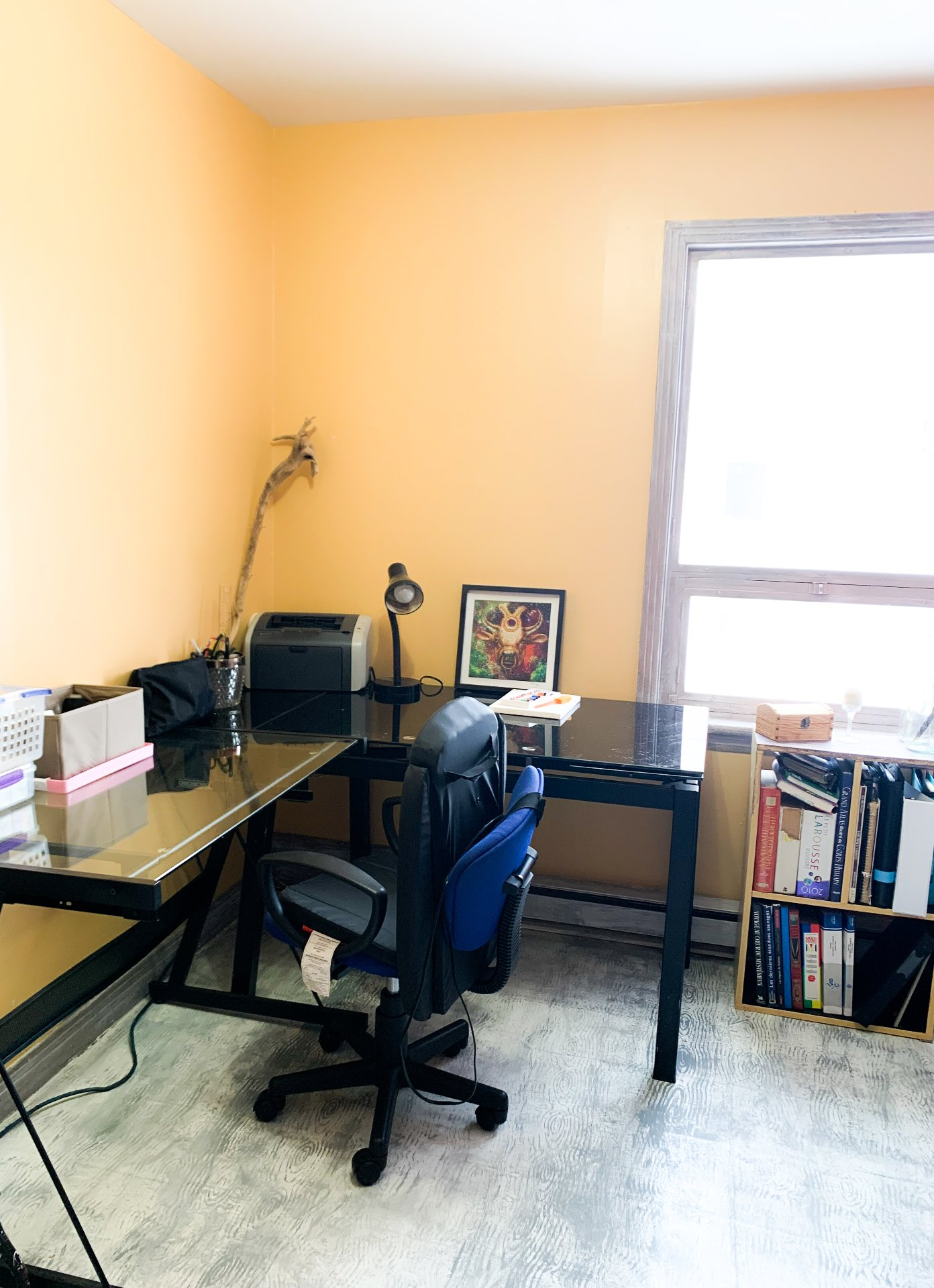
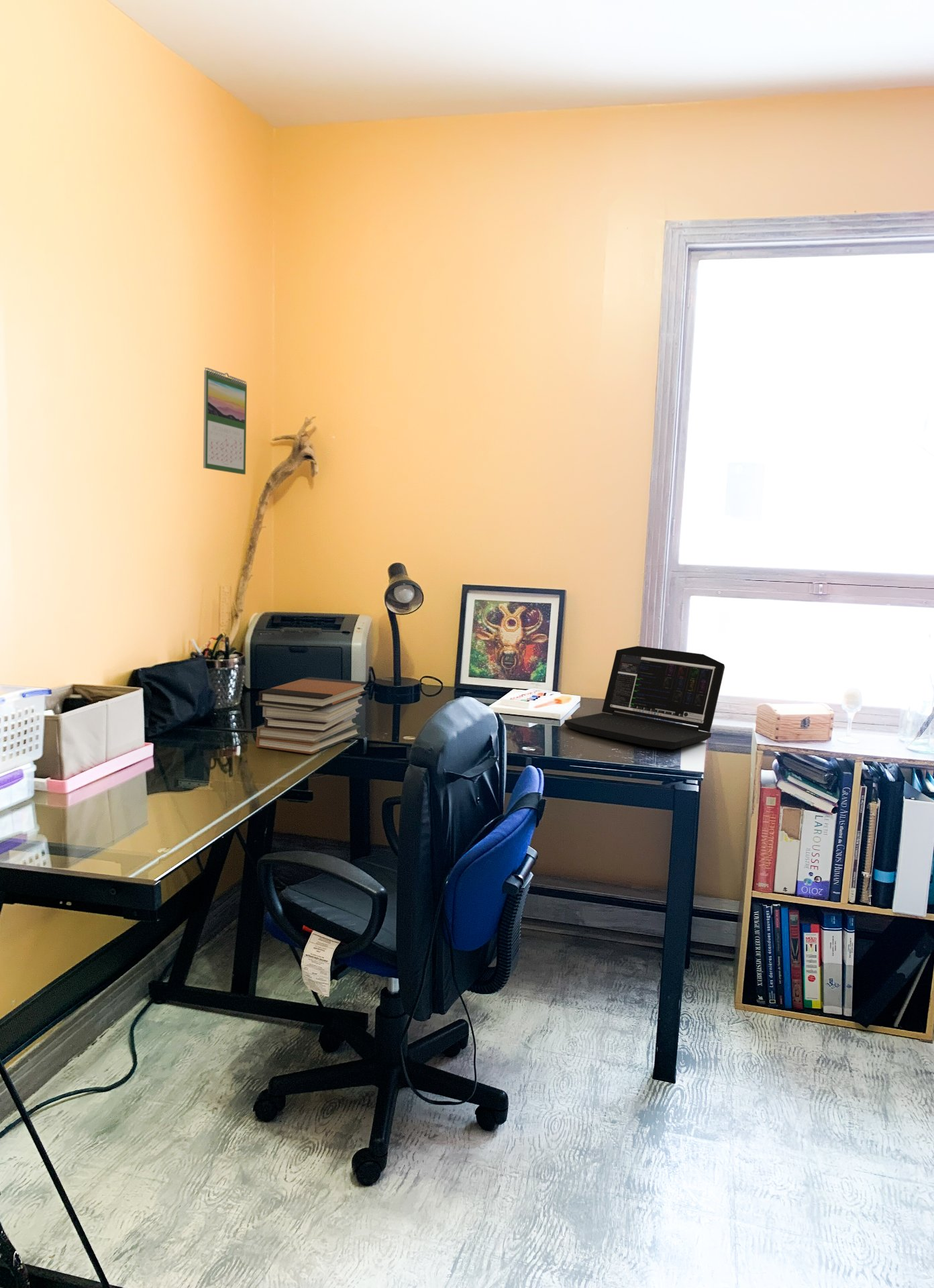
+ laptop (642, 693)
+ calendar (225, 422)
+ book stack (313, 713)
